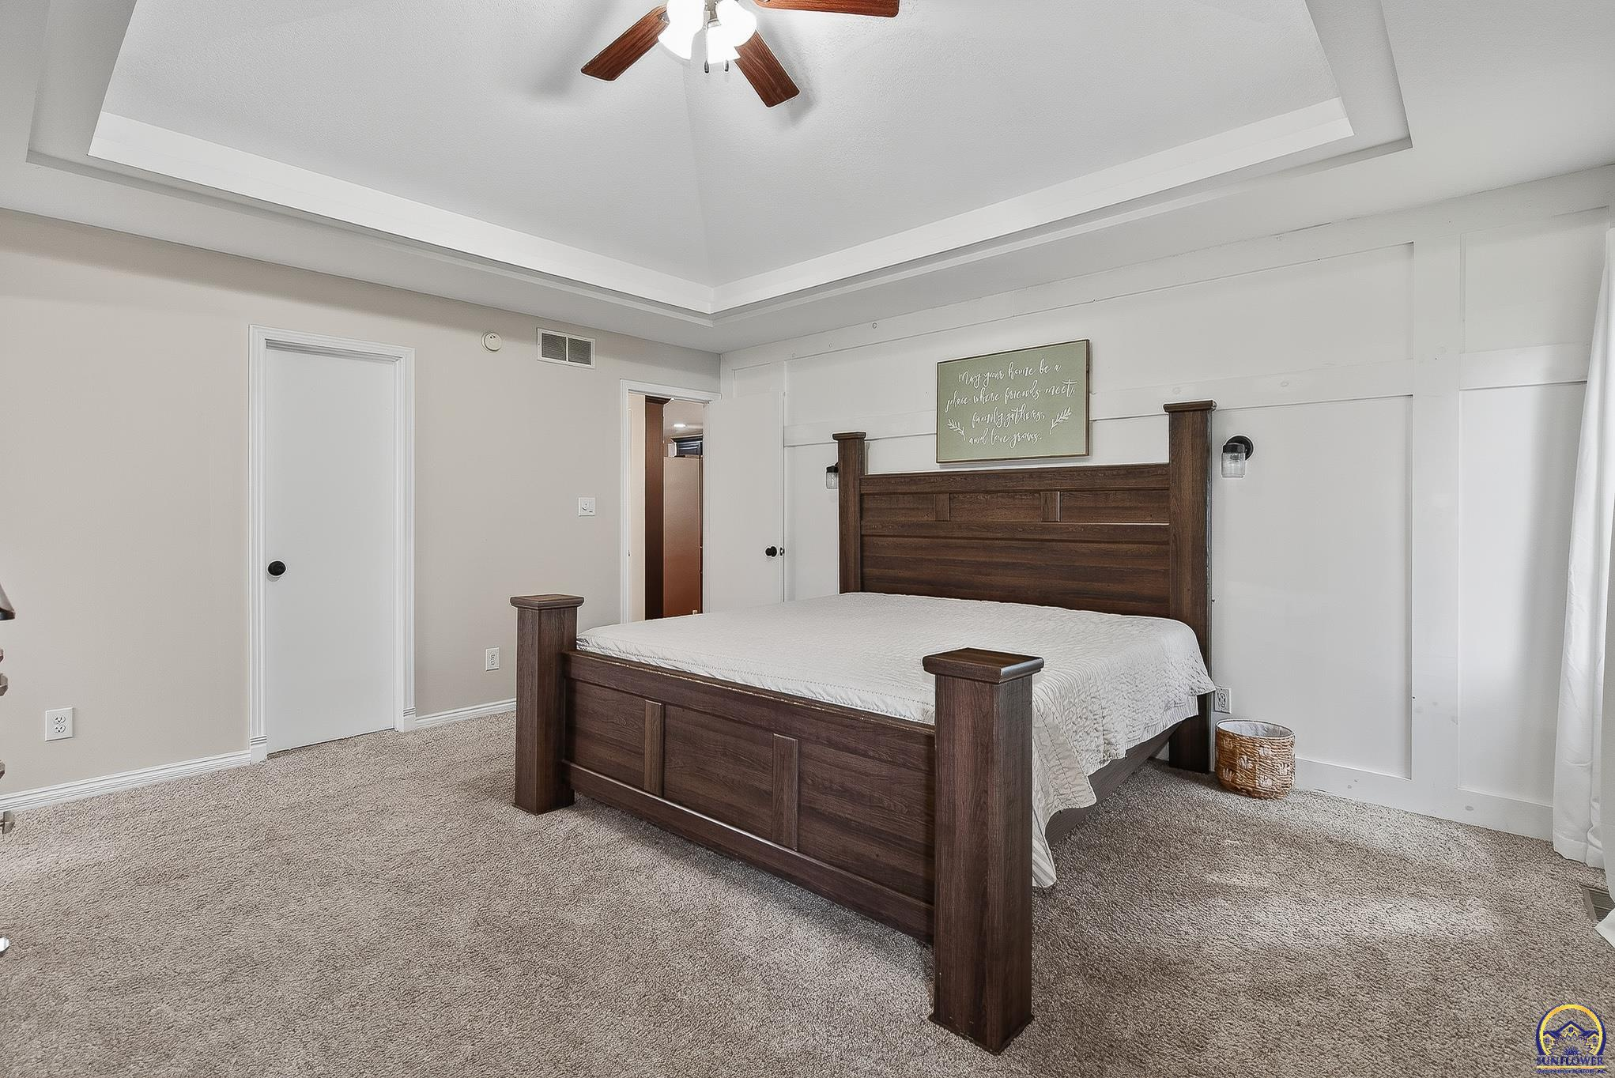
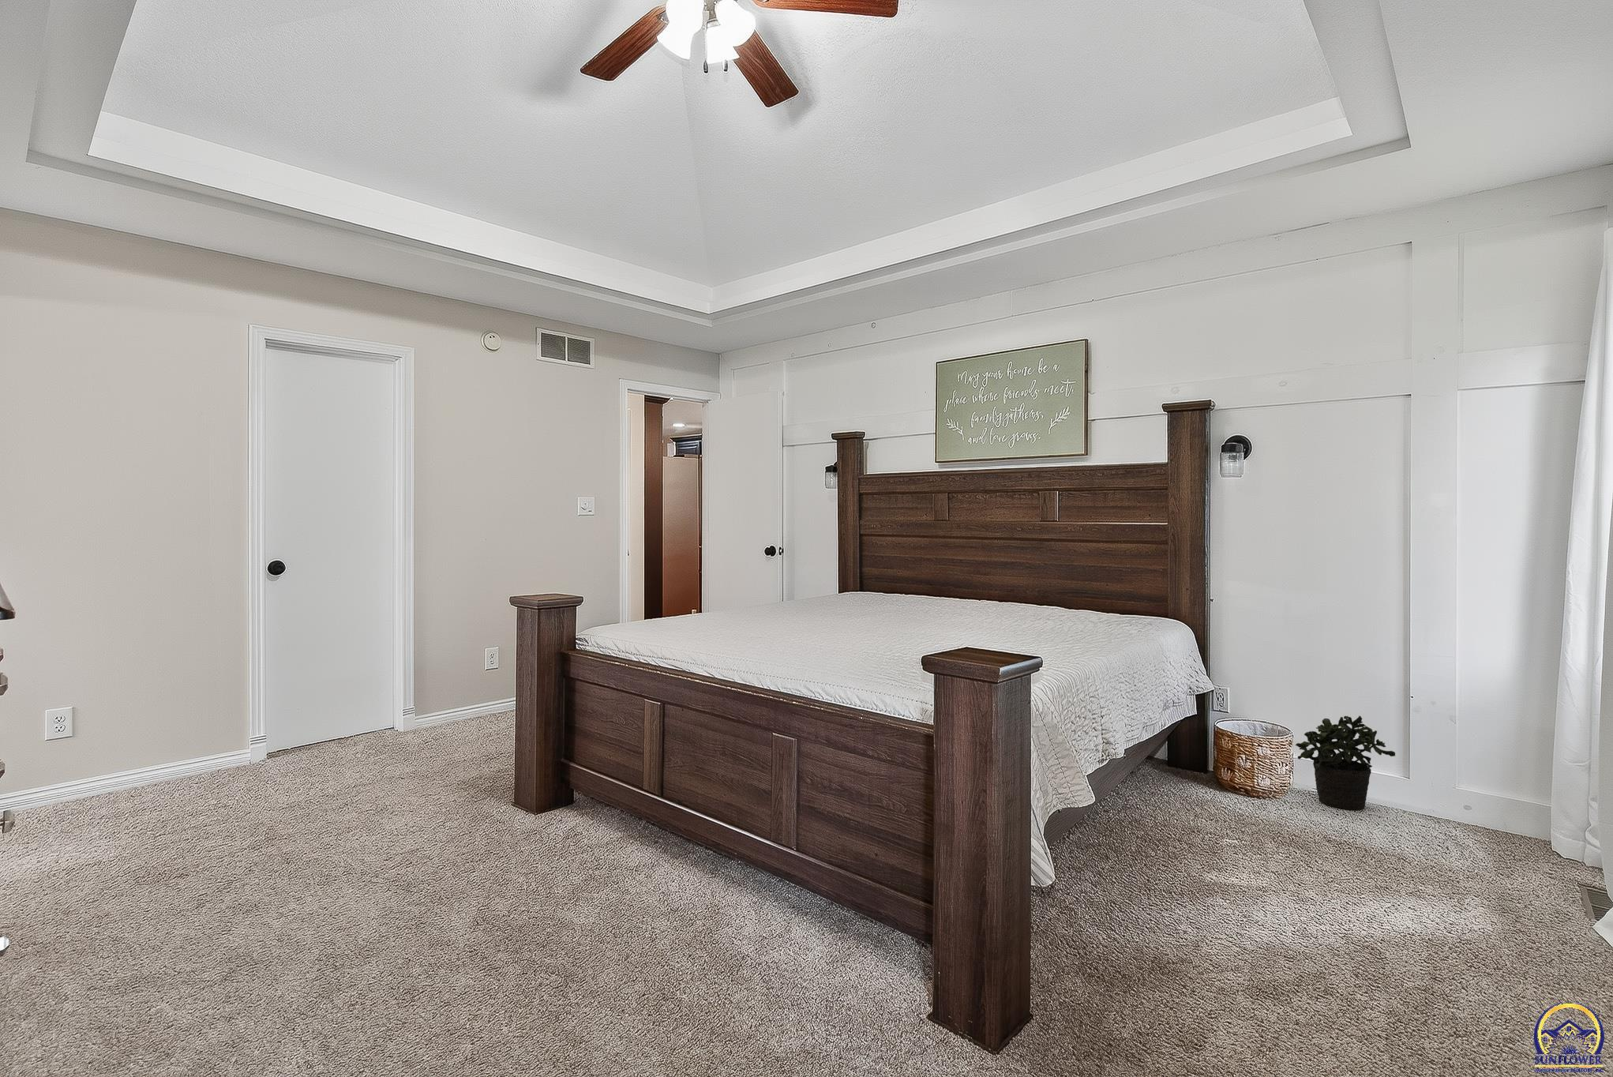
+ potted plant (1346, 758)
